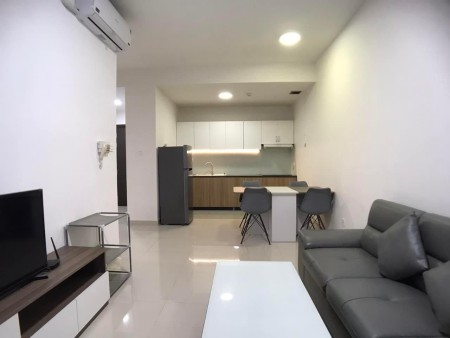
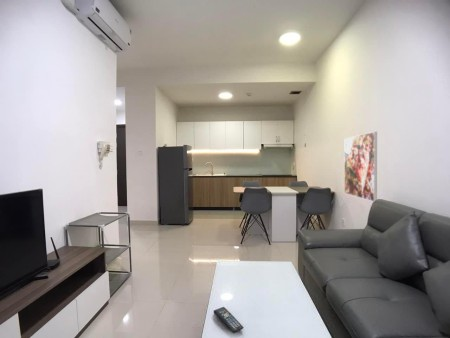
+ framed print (358, 166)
+ remote control (227, 318)
